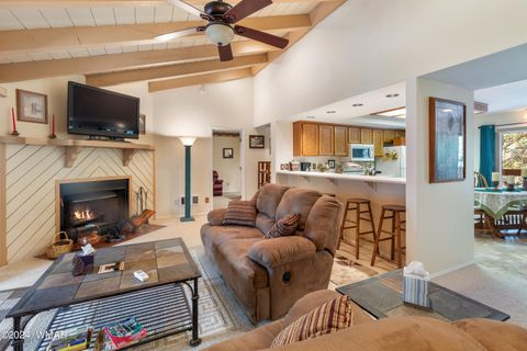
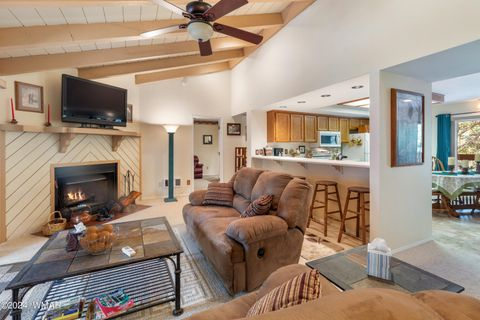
+ fruit basket (99, 238)
